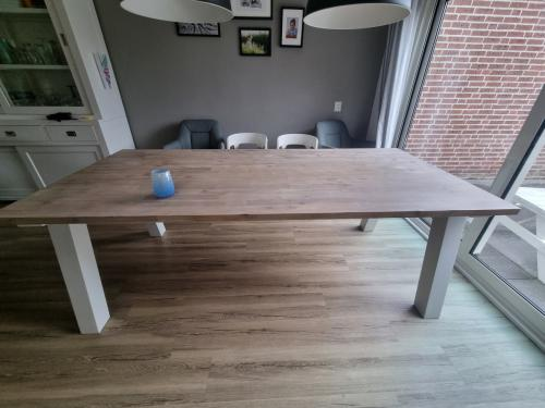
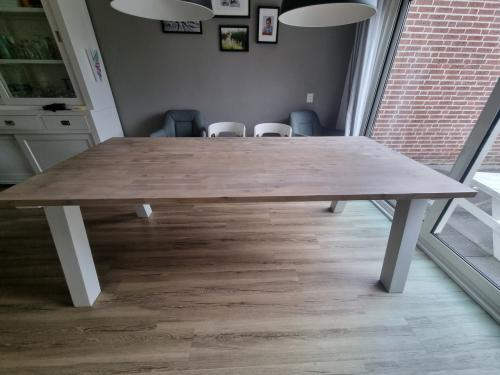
- cup (162, 183)
